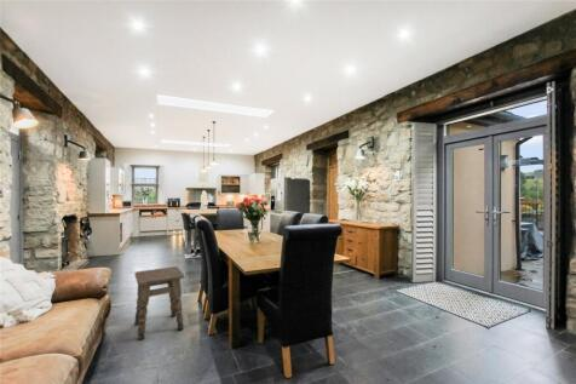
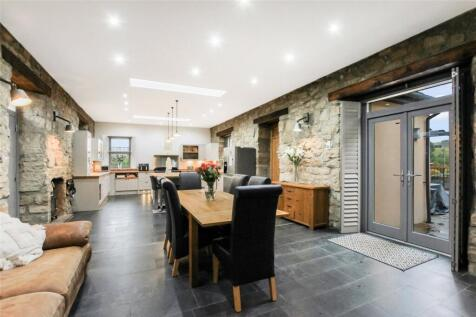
- side table (159, 294)
